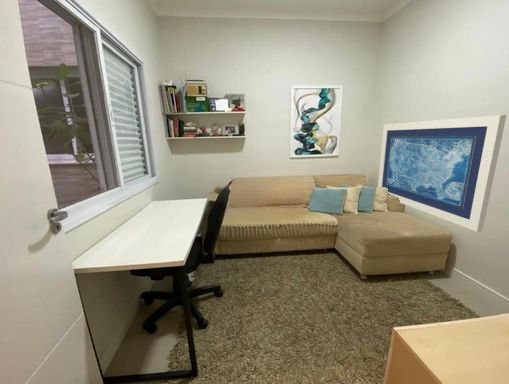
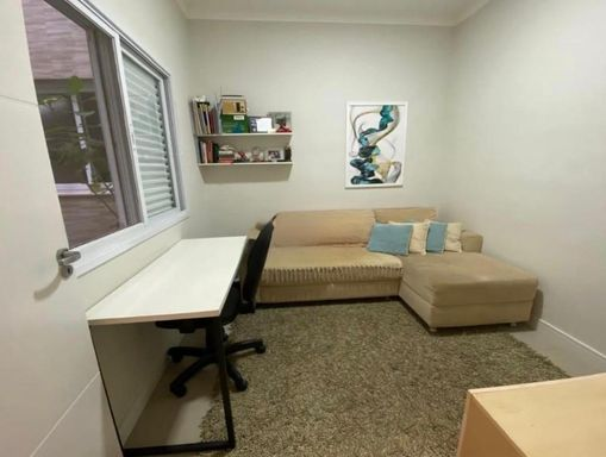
- wall art (422, 166)
